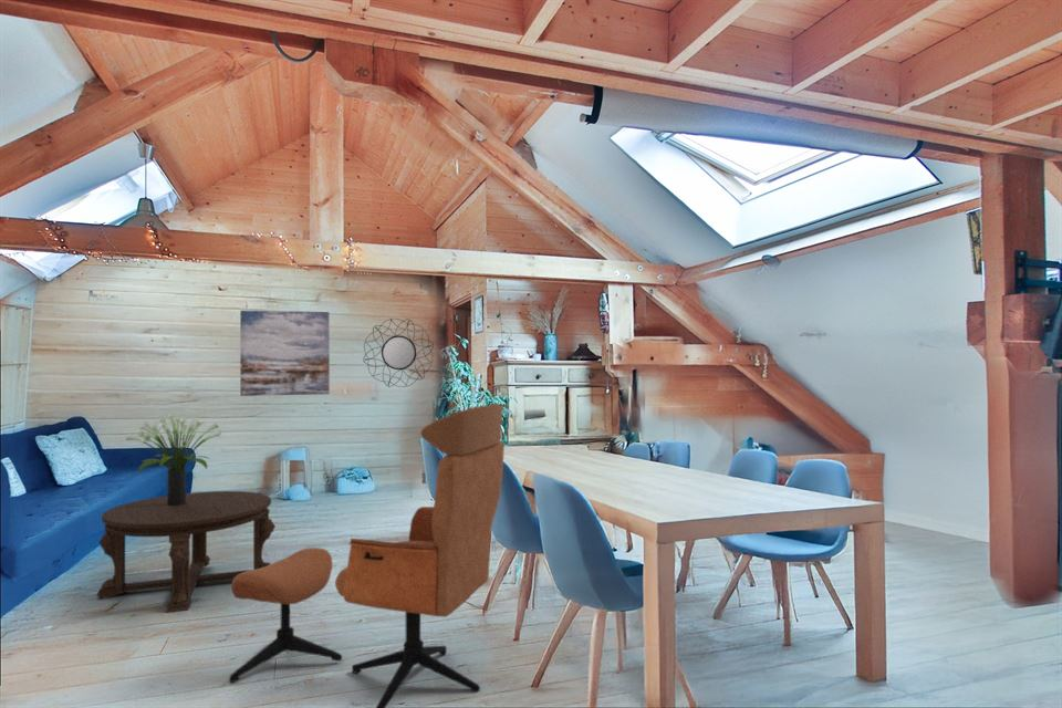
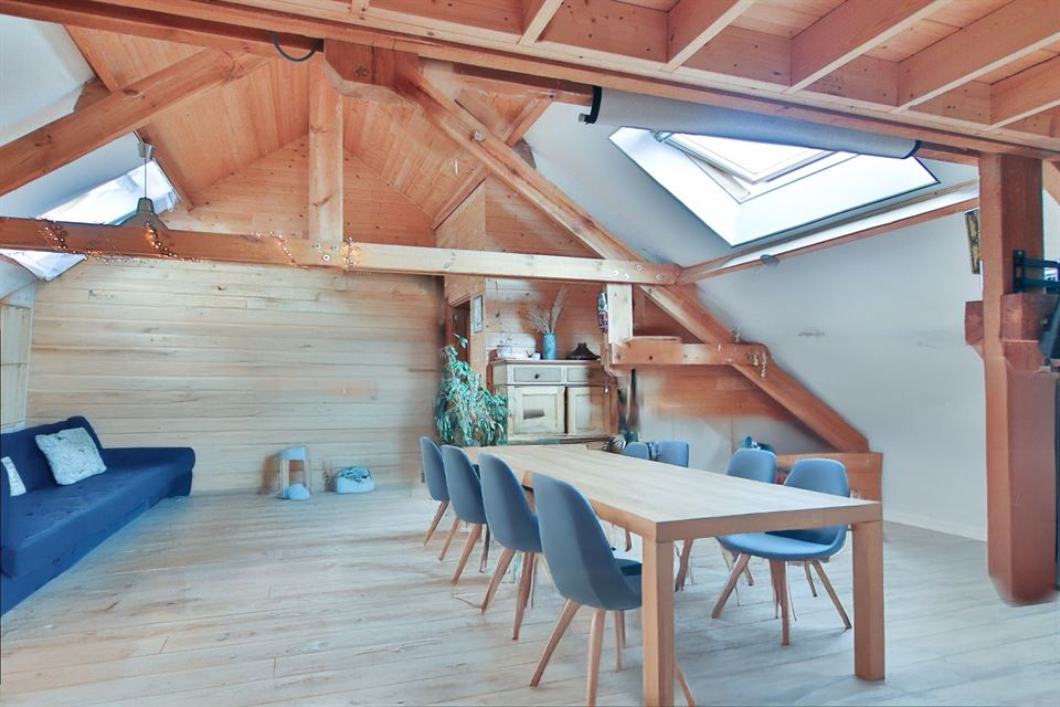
- home mirror (398, 352)
- potted plant (177, 458)
- coffee table (192, 545)
- lounge chair (361, 539)
- wall art (285, 353)
